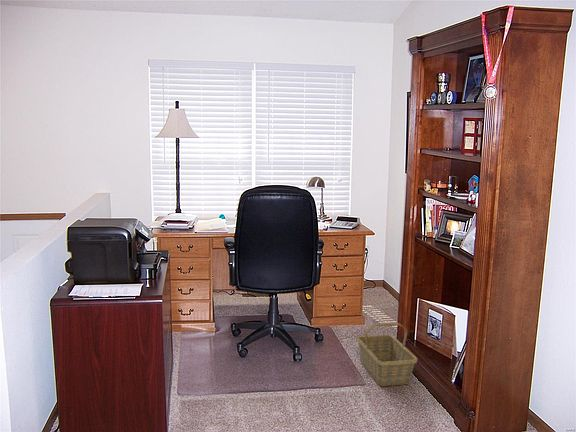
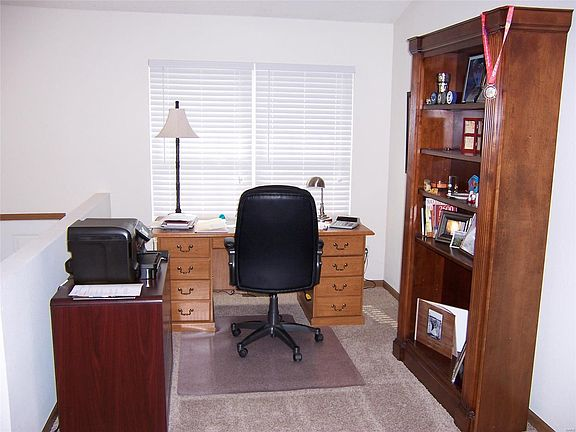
- basket (385, 348)
